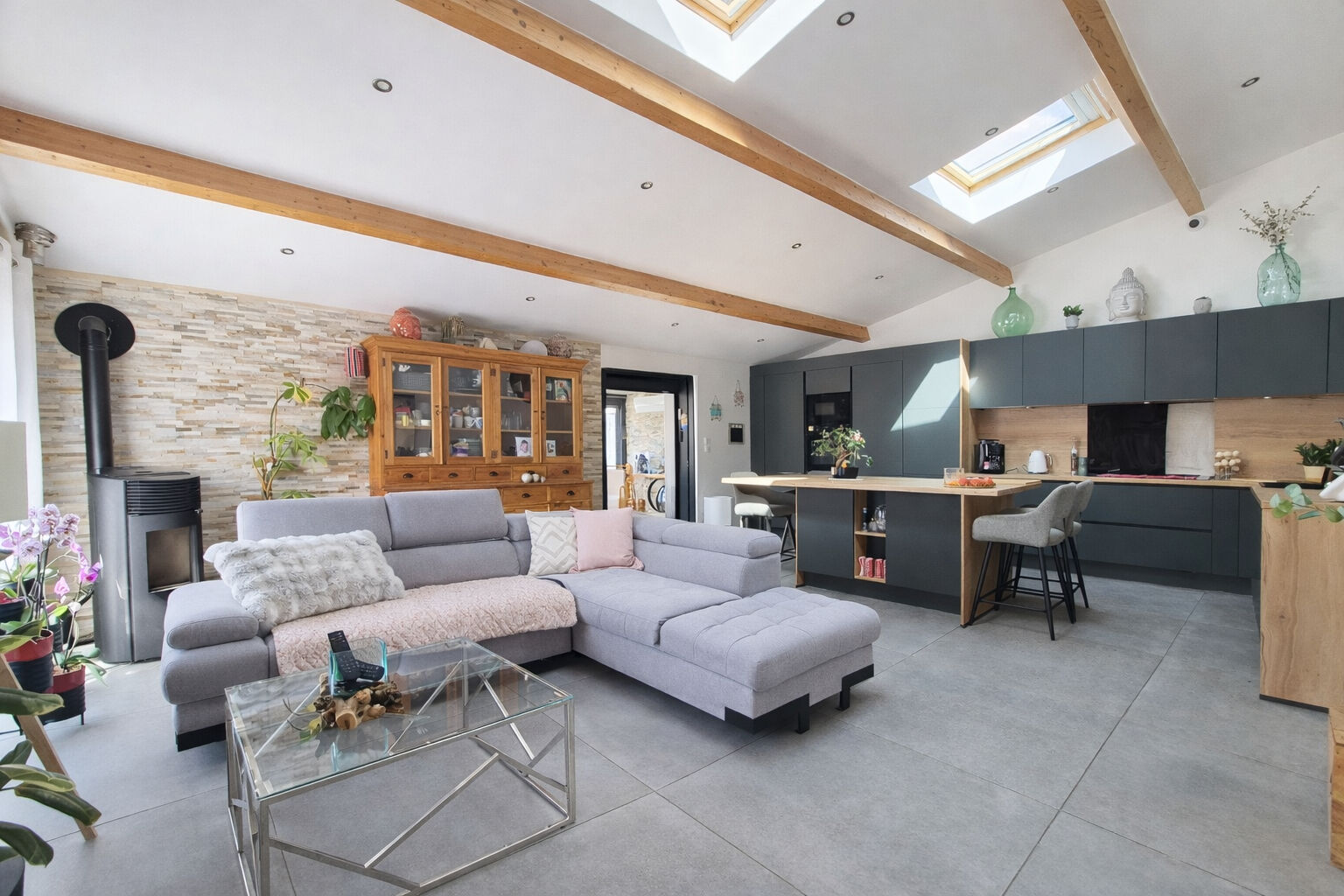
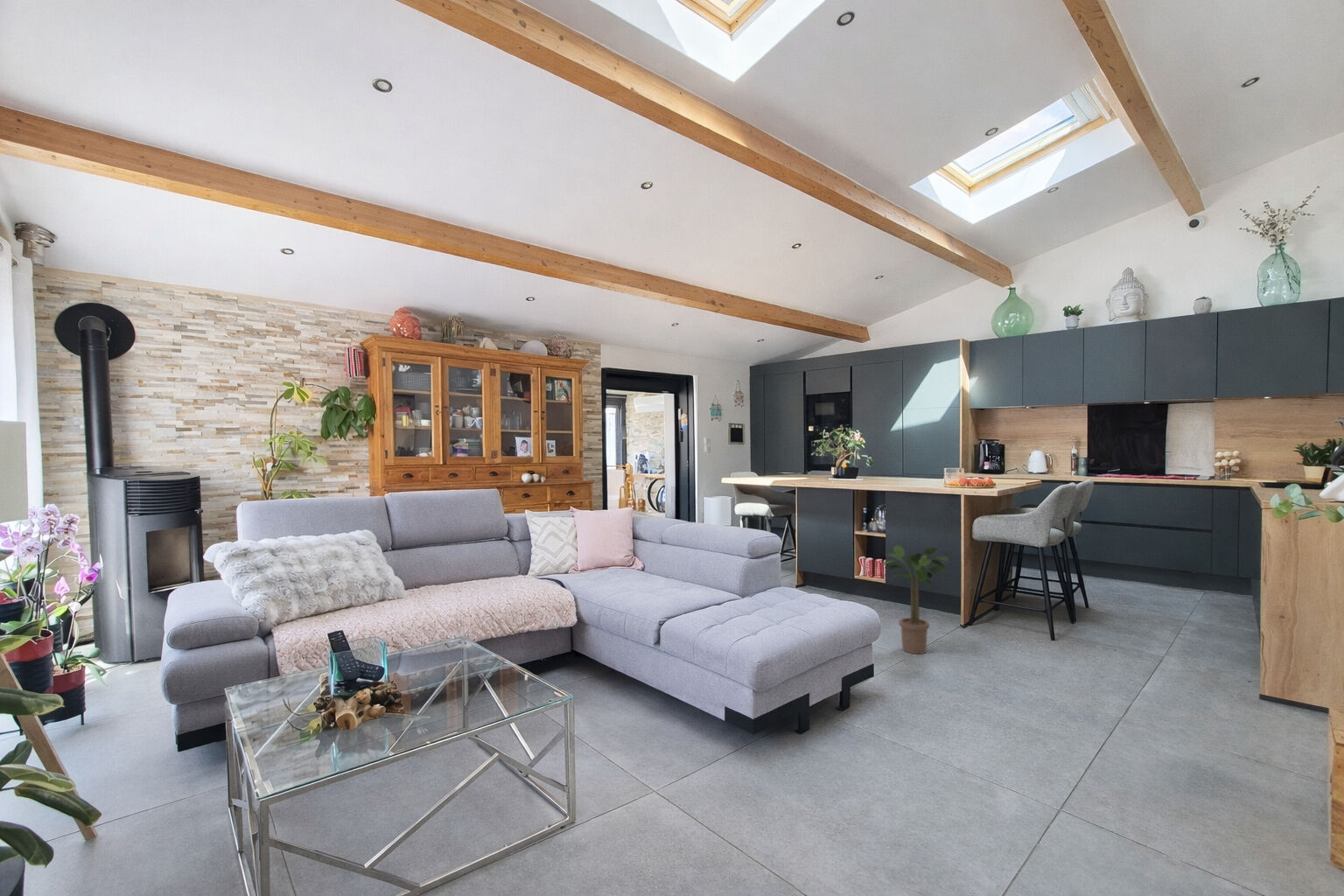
+ potted plant (918, 595)
